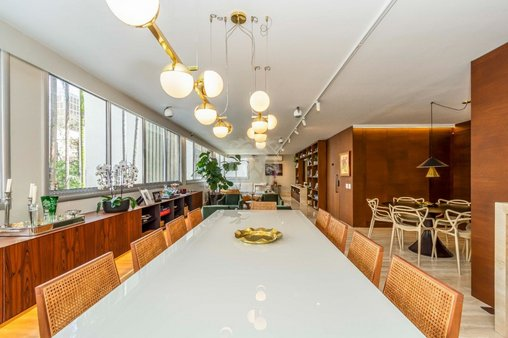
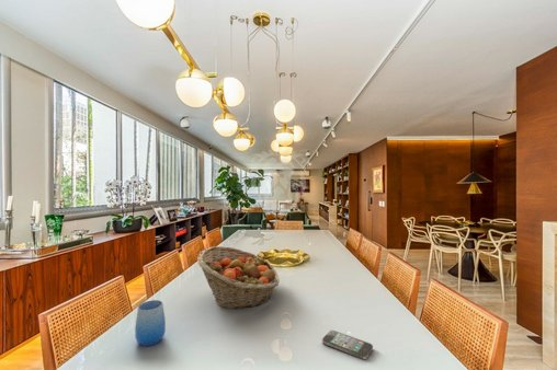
+ smartphone (346, 344)
+ cup (150, 322)
+ fruit basket (239, 273)
